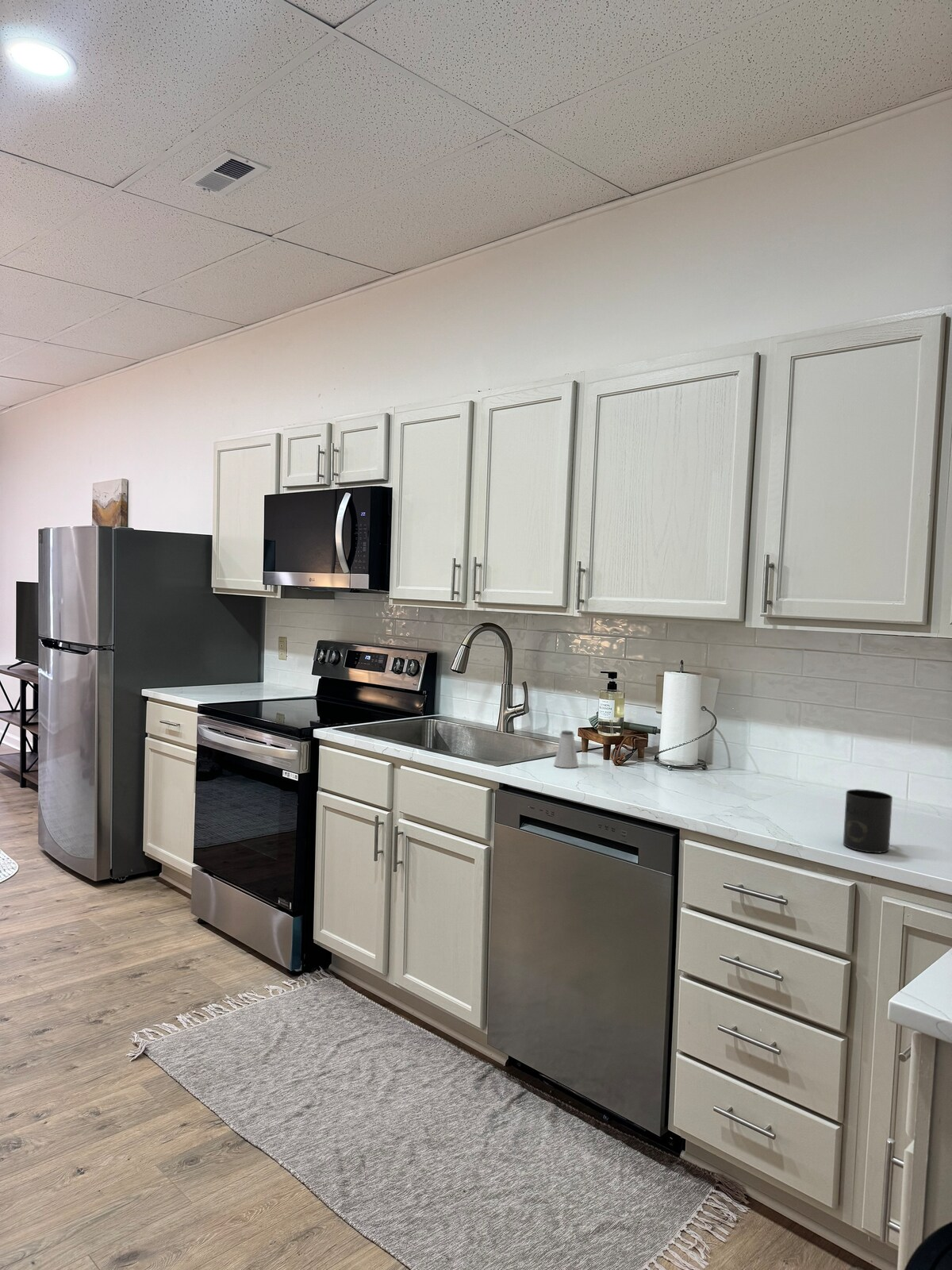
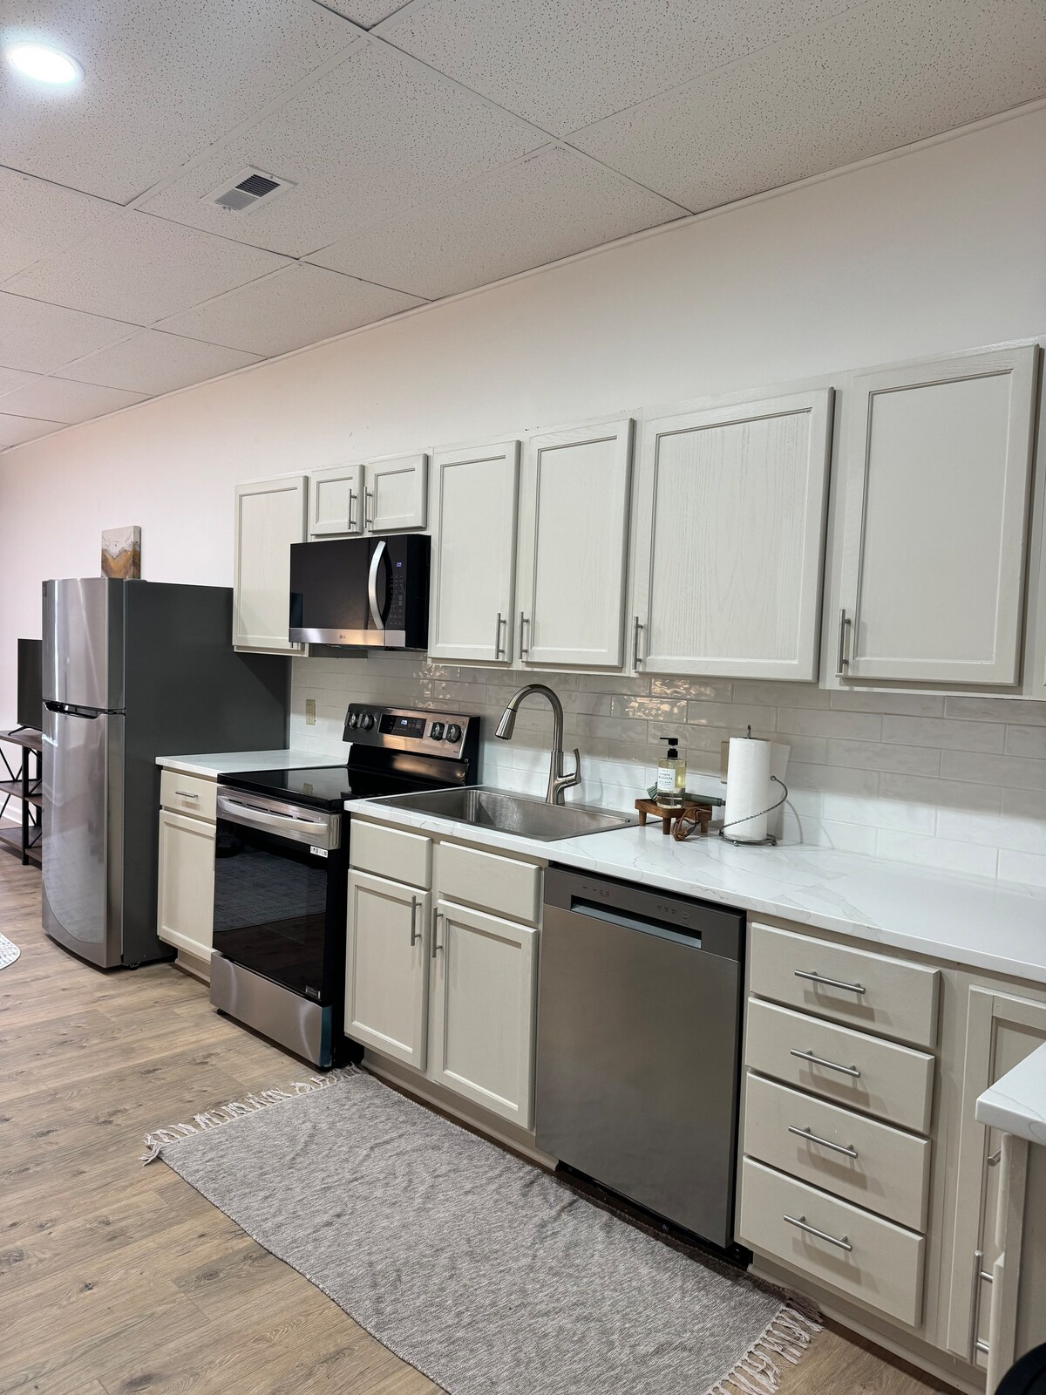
- mug (871, 819)
- saltshaker (566, 748)
